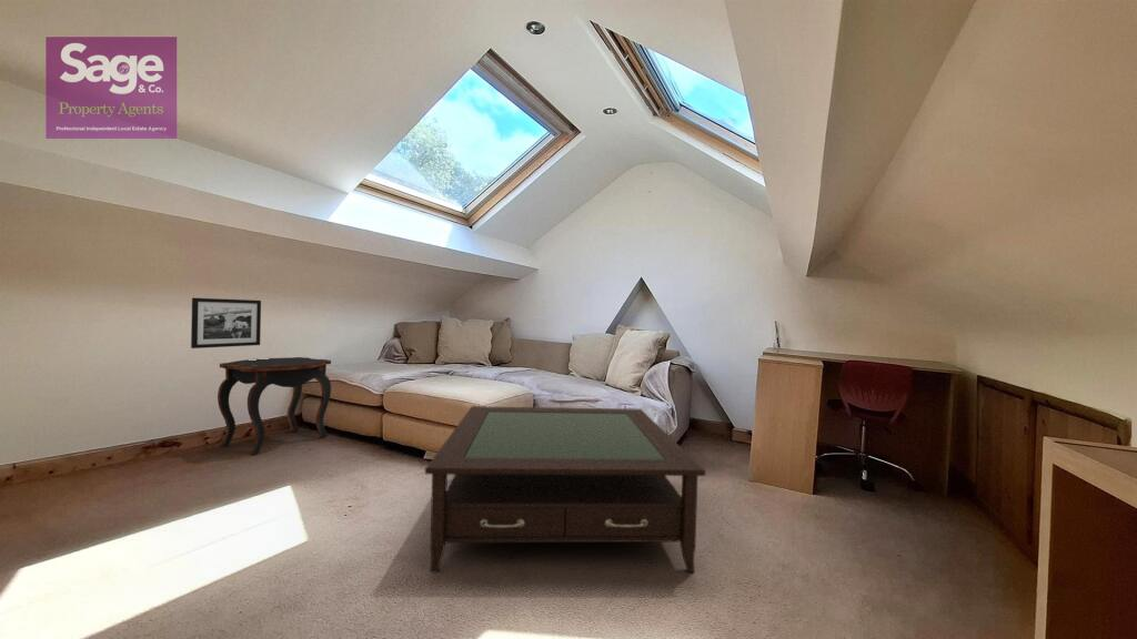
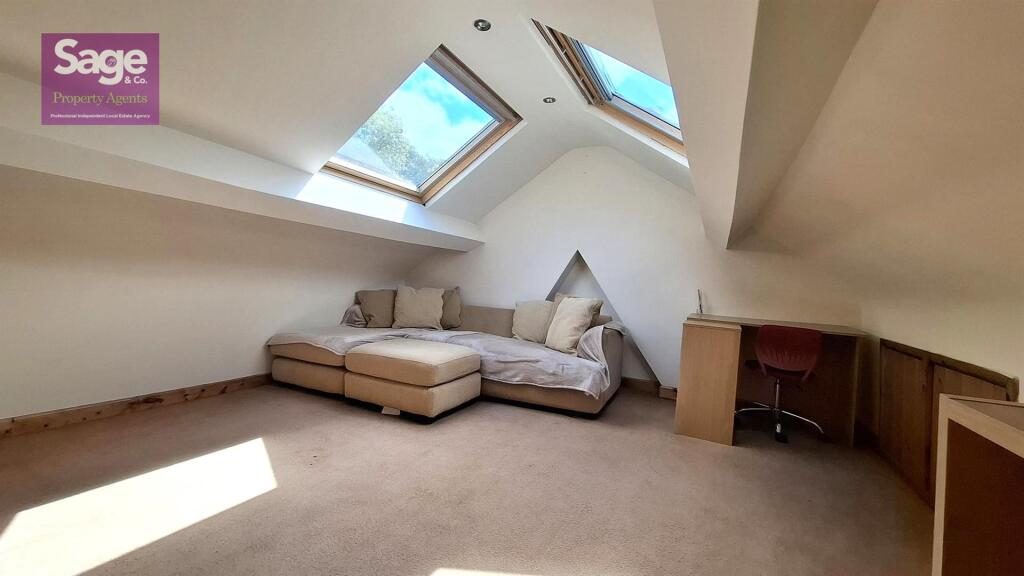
- coffee table (560, 471)
- picture frame (228, 323)
- side table (289, 406)
